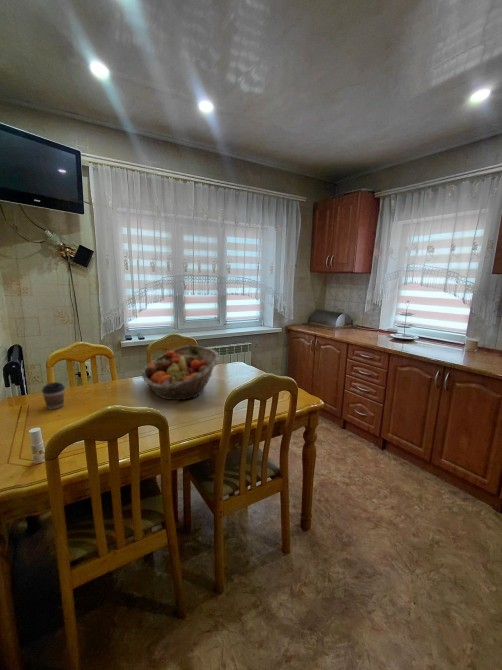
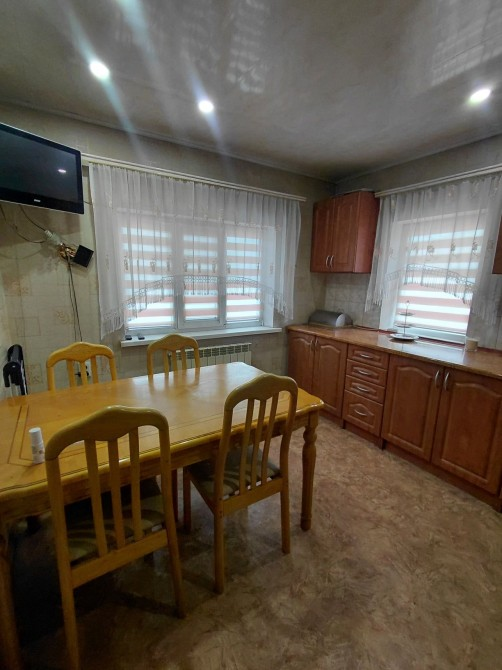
- coffee cup (54, 394)
- fruit basket (181, 370)
